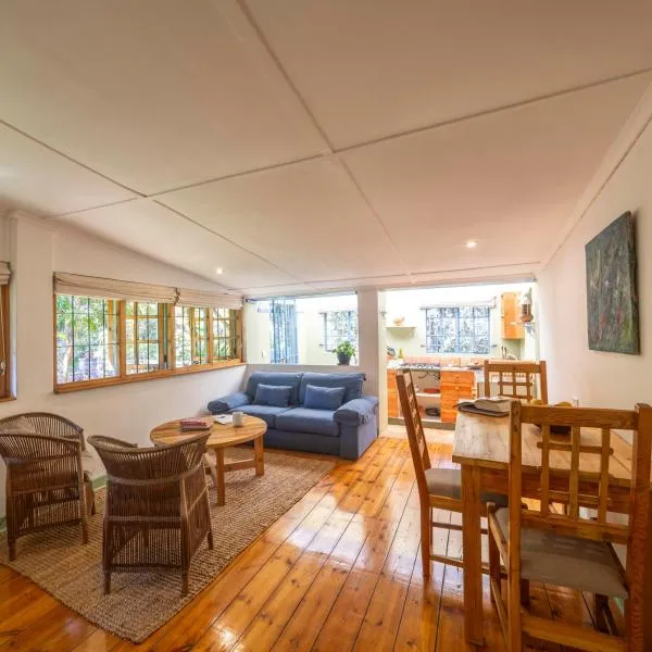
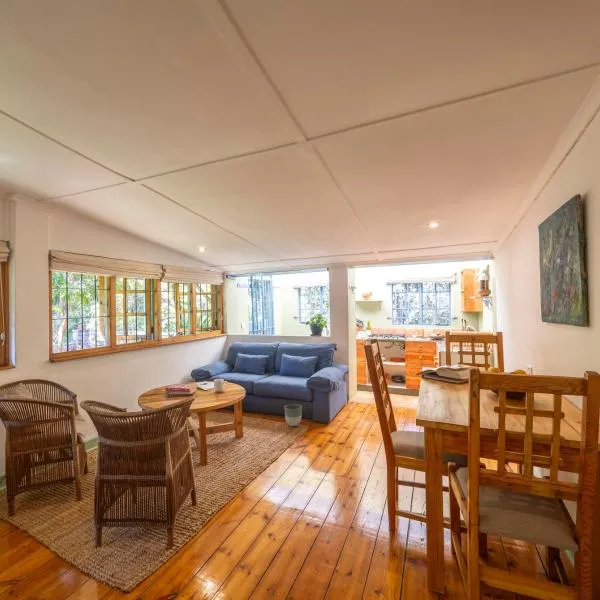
+ planter (293, 415)
